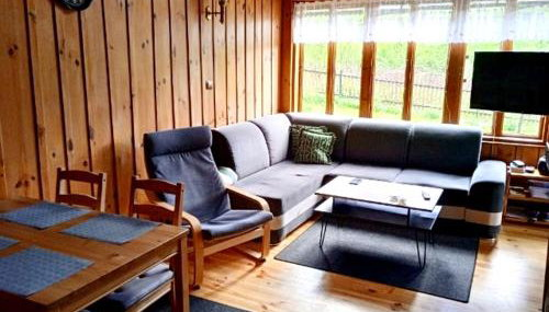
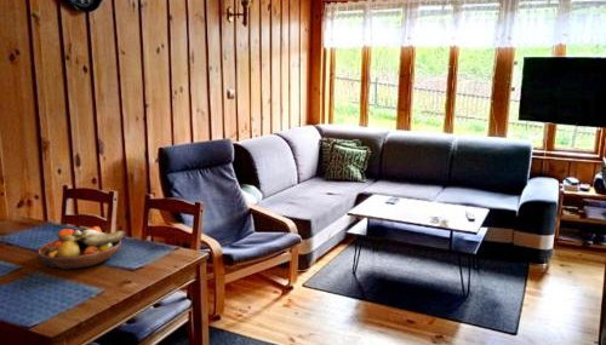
+ fruit bowl (81, 241)
